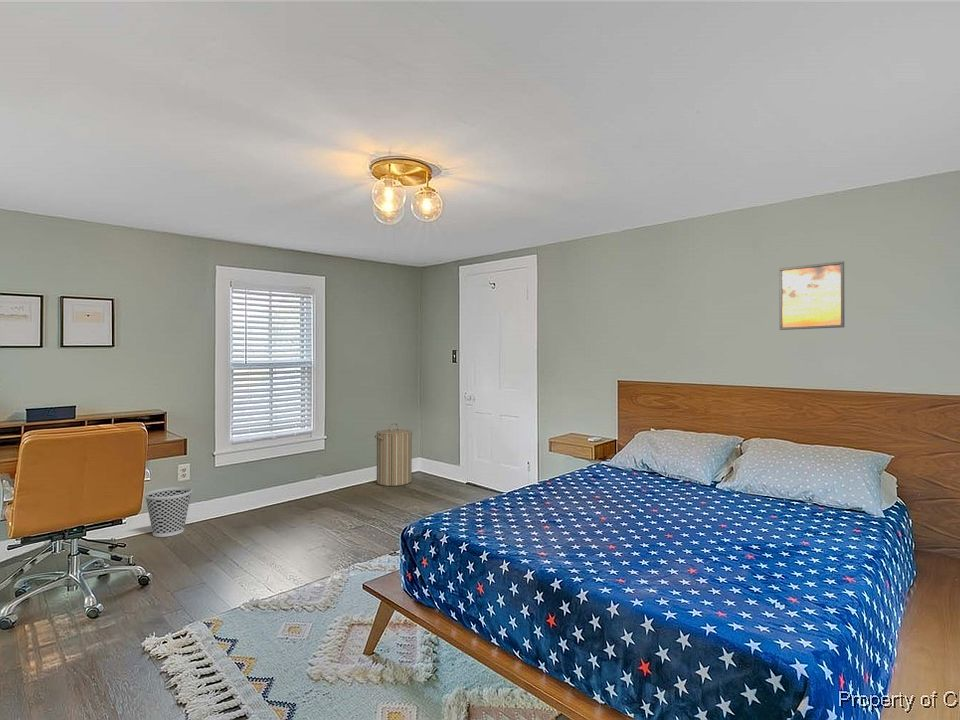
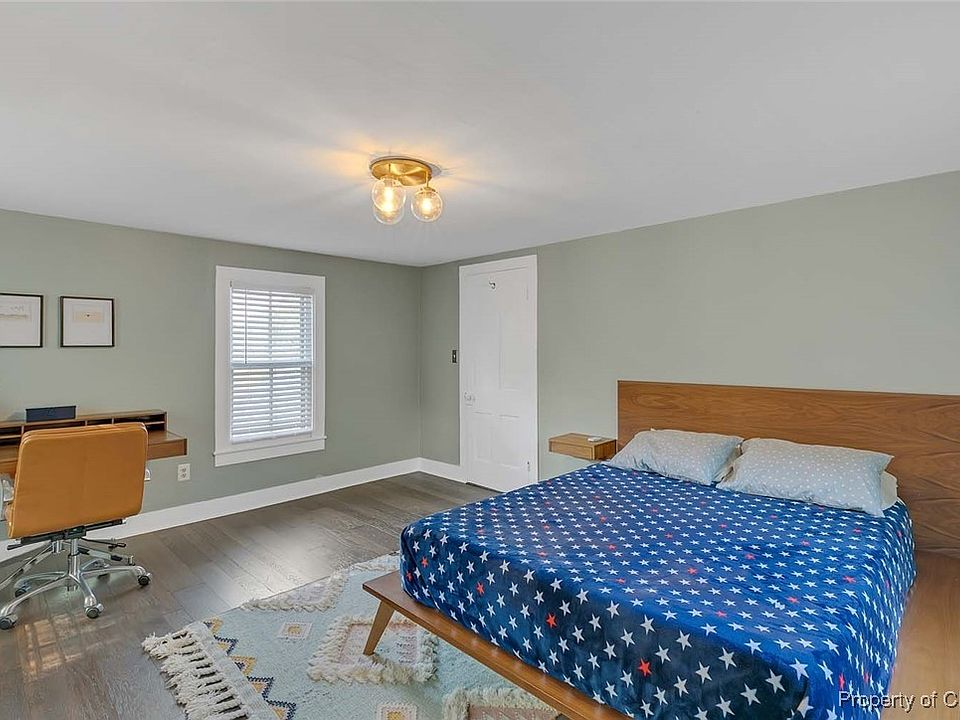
- laundry hamper (394, 452)
- wastebasket (168, 512)
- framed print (810, 296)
